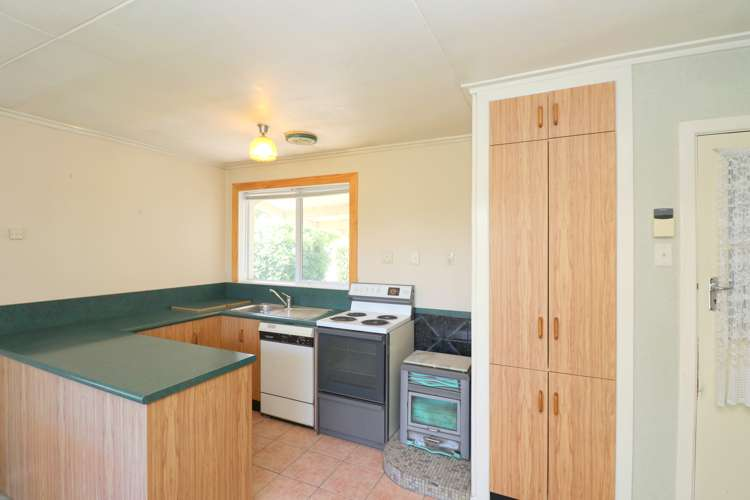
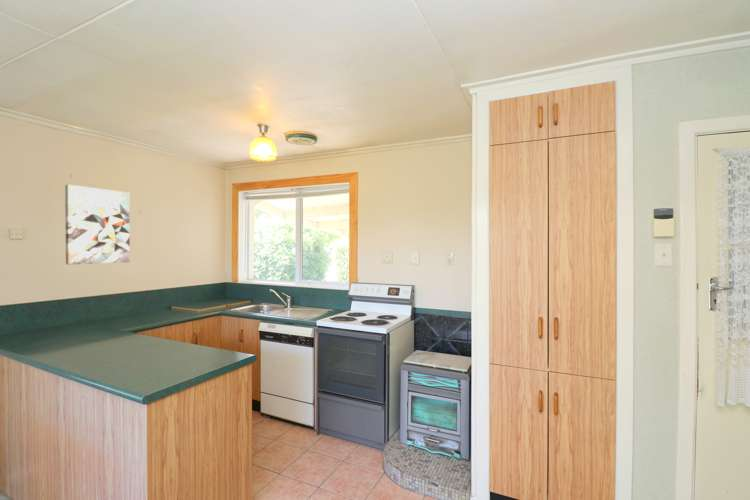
+ wall art (99, 226)
